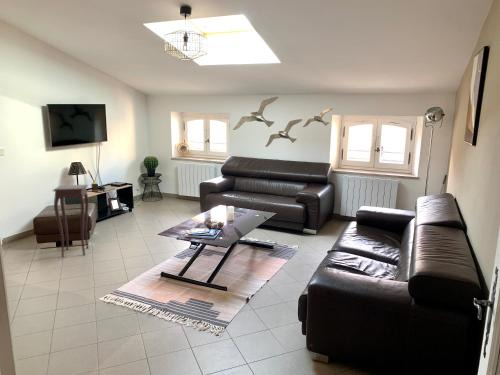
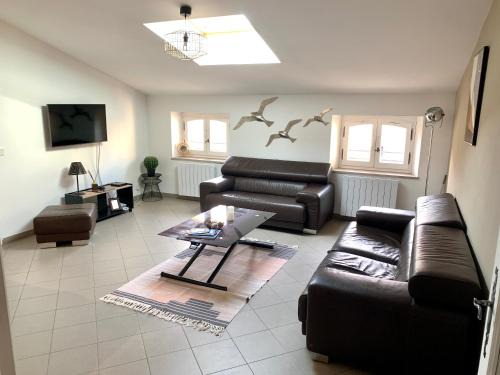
- side table (66, 220)
